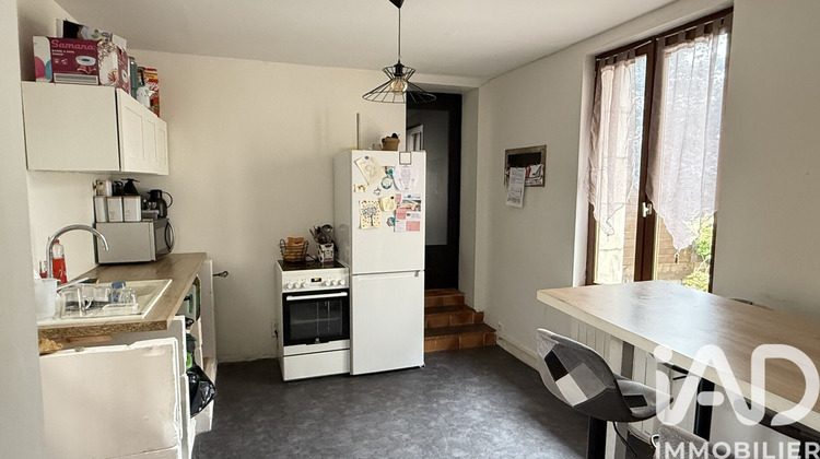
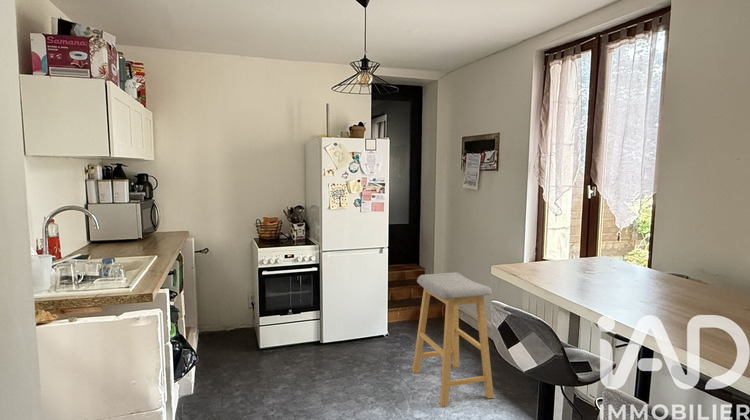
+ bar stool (451, 332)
